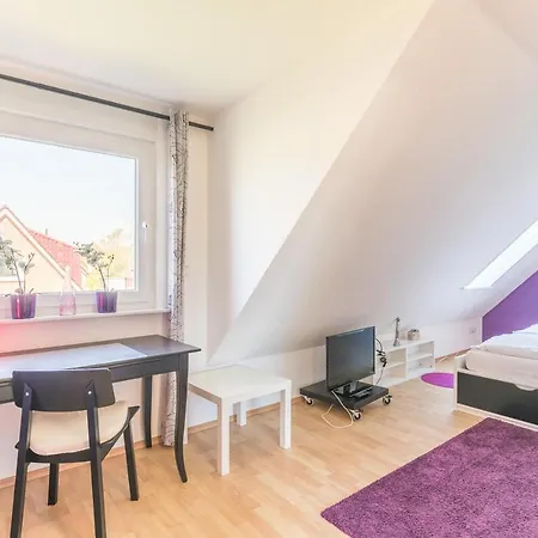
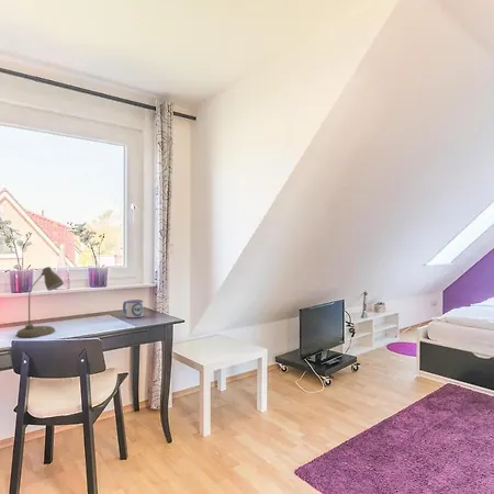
+ desk lamp (29, 299)
+ mug (132, 308)
